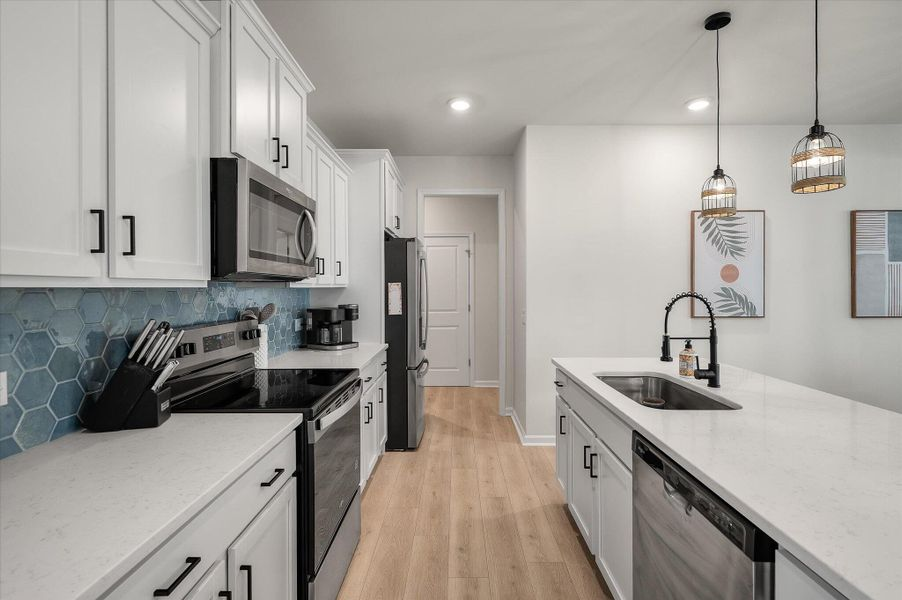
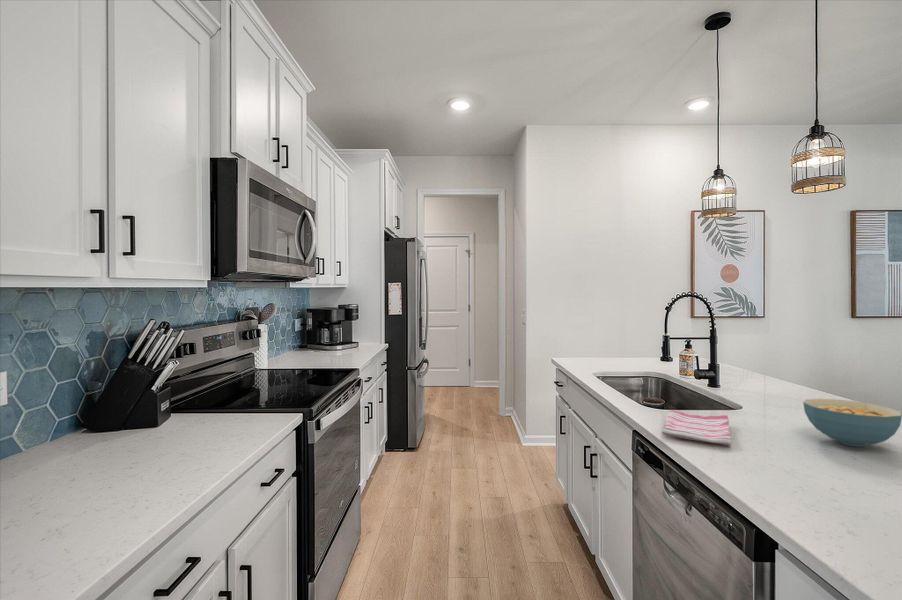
+ dish towel (696, 425)
+ cereal bowl (850, 424)
